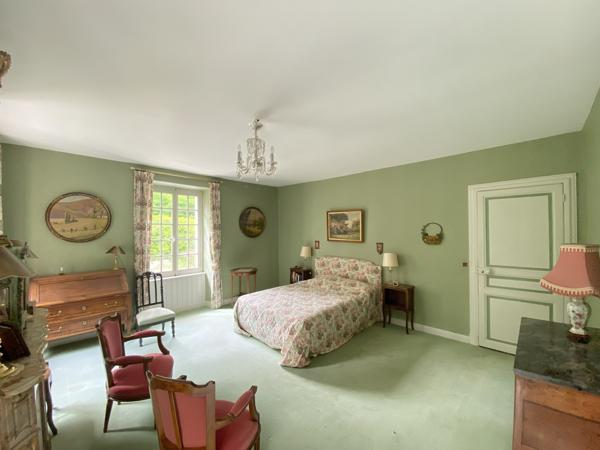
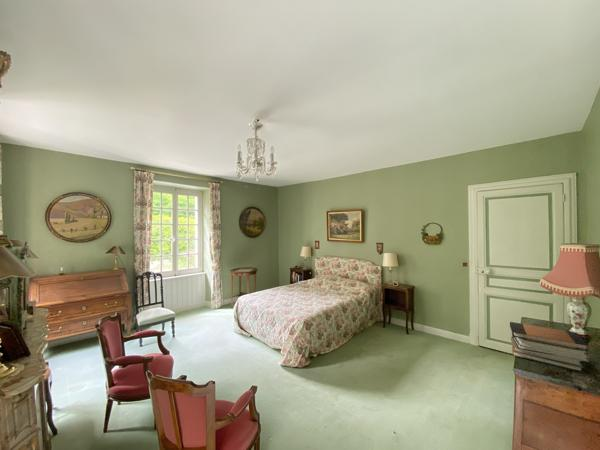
+ book stack (545, 344)
